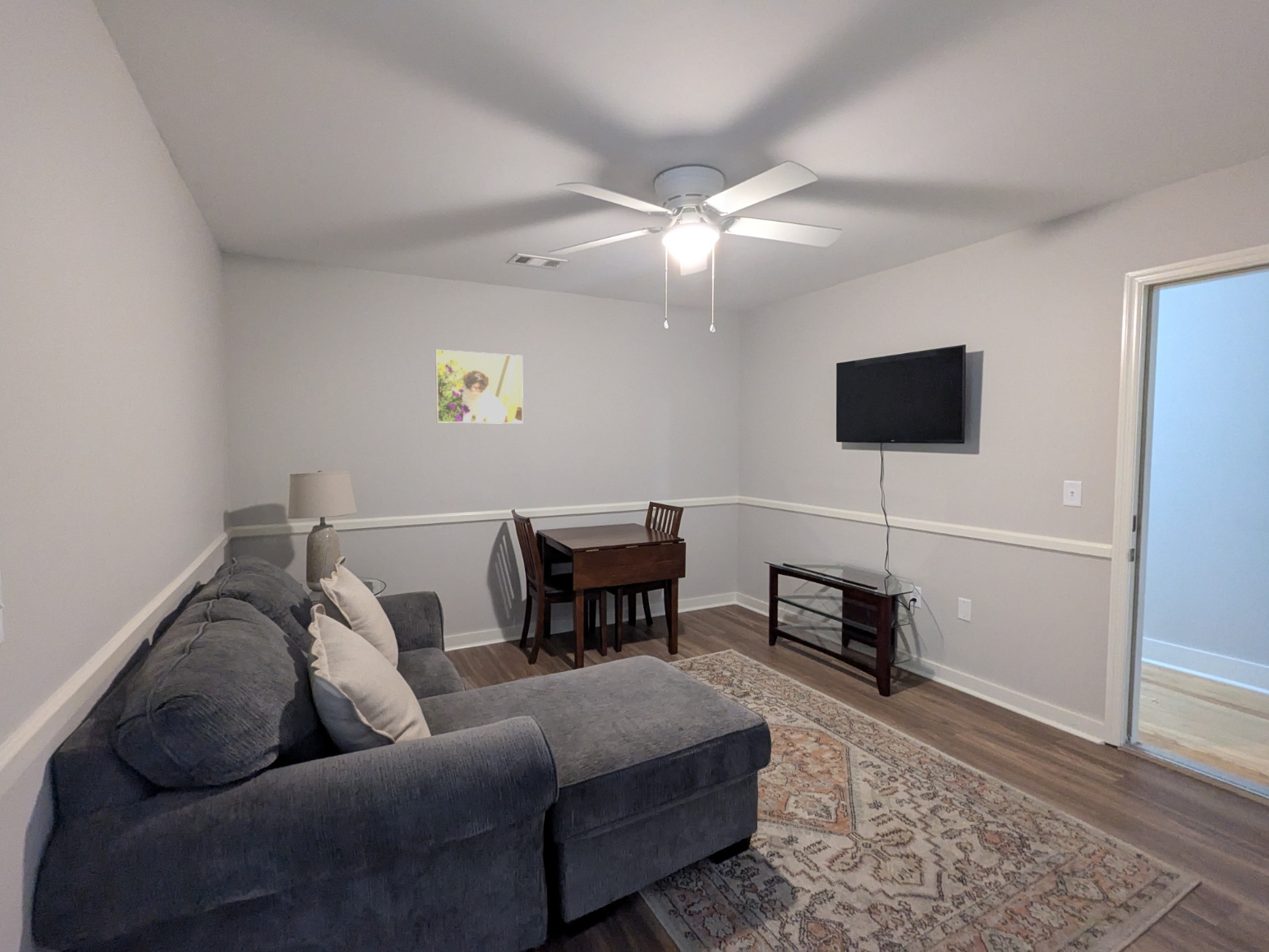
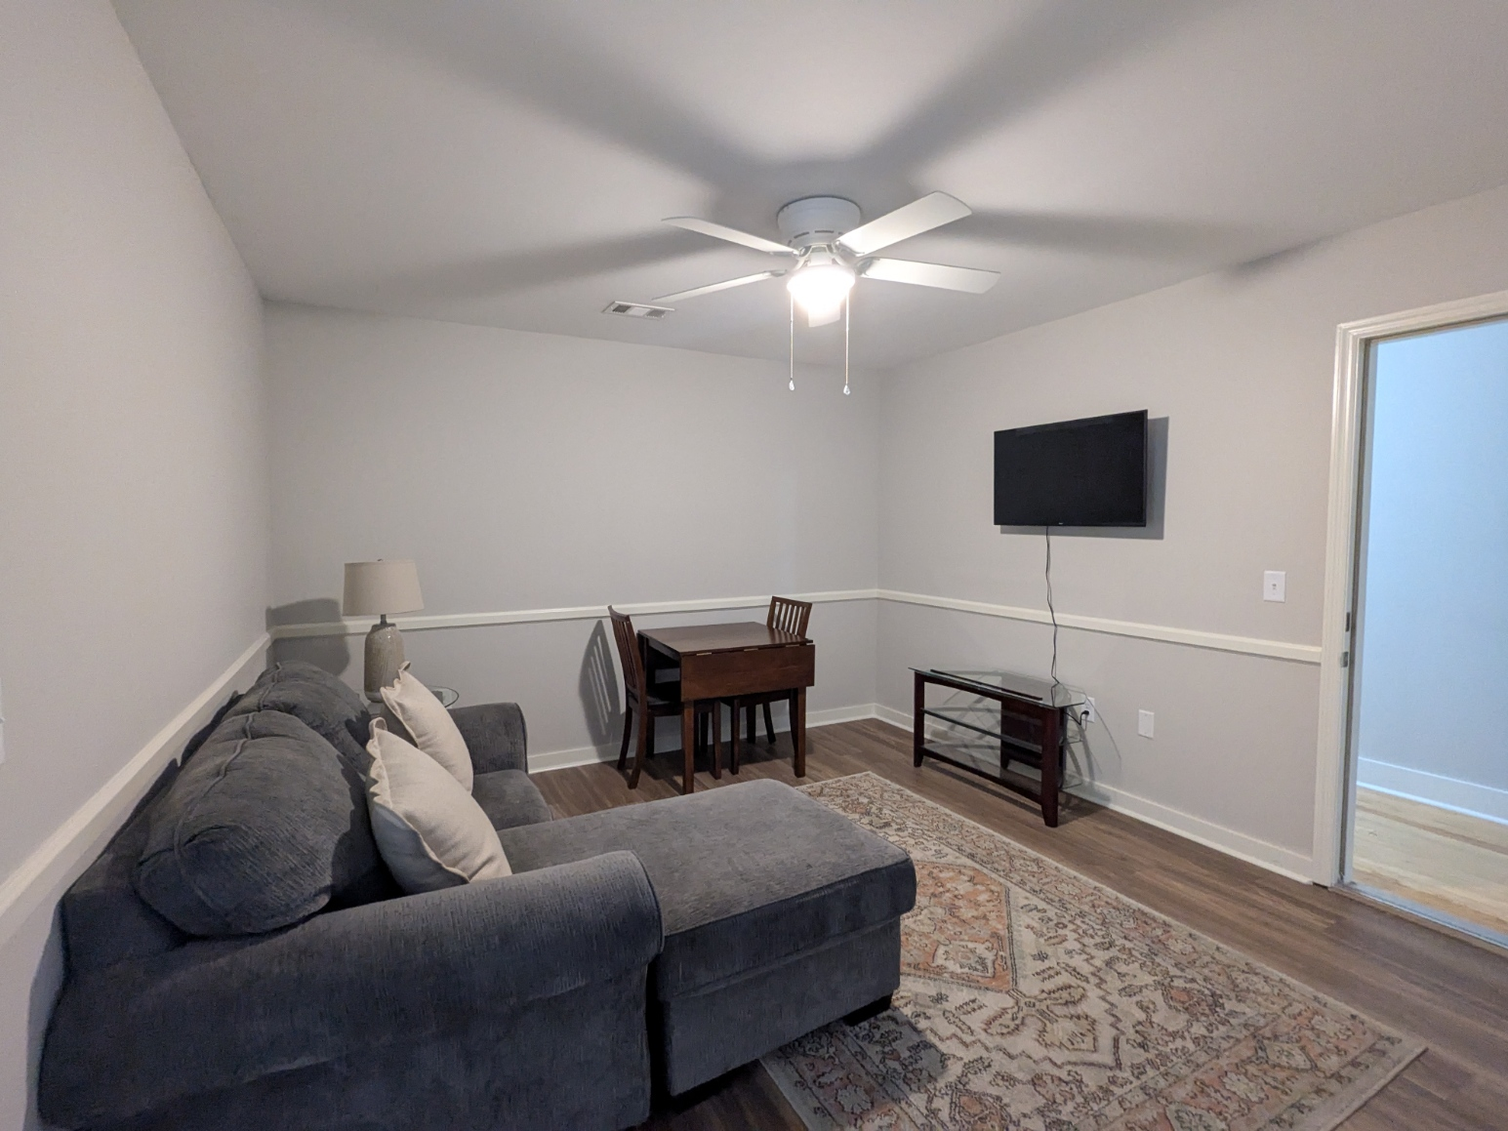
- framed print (480, 388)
